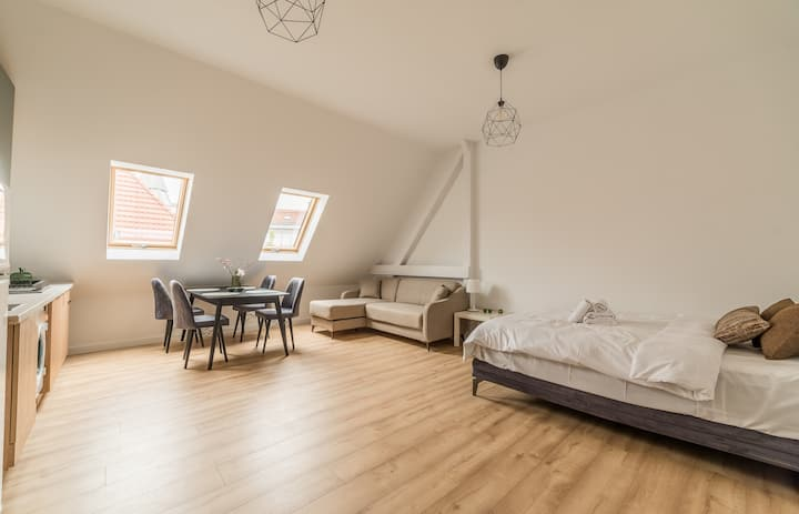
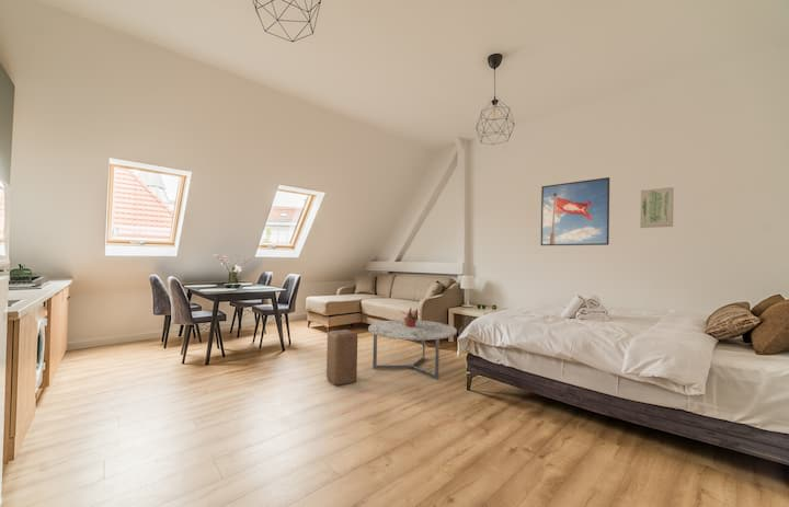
+ stool (342, 356)
+ coffee table (412, 339)
+ potted plant (410, 315)
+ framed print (572, 214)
+ wall art (656, 208)
